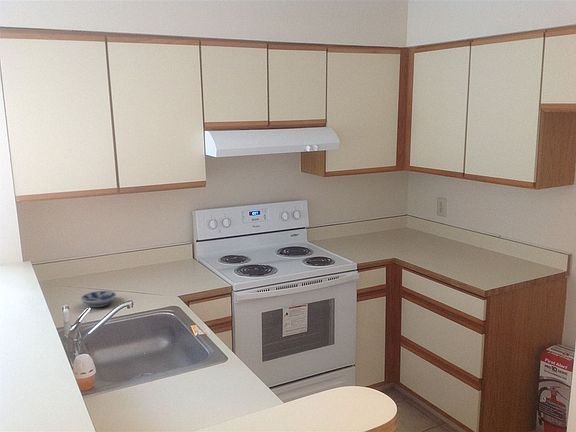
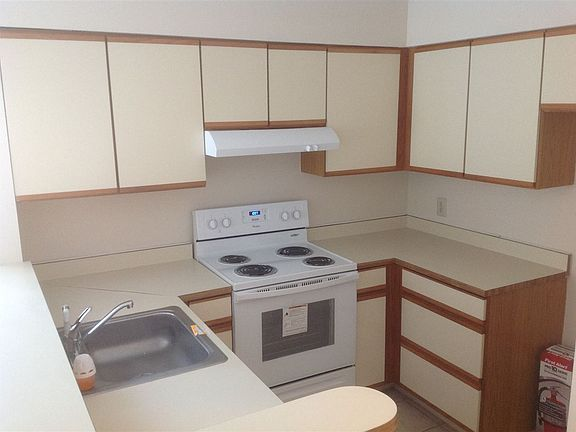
- bowl (99, 299)
